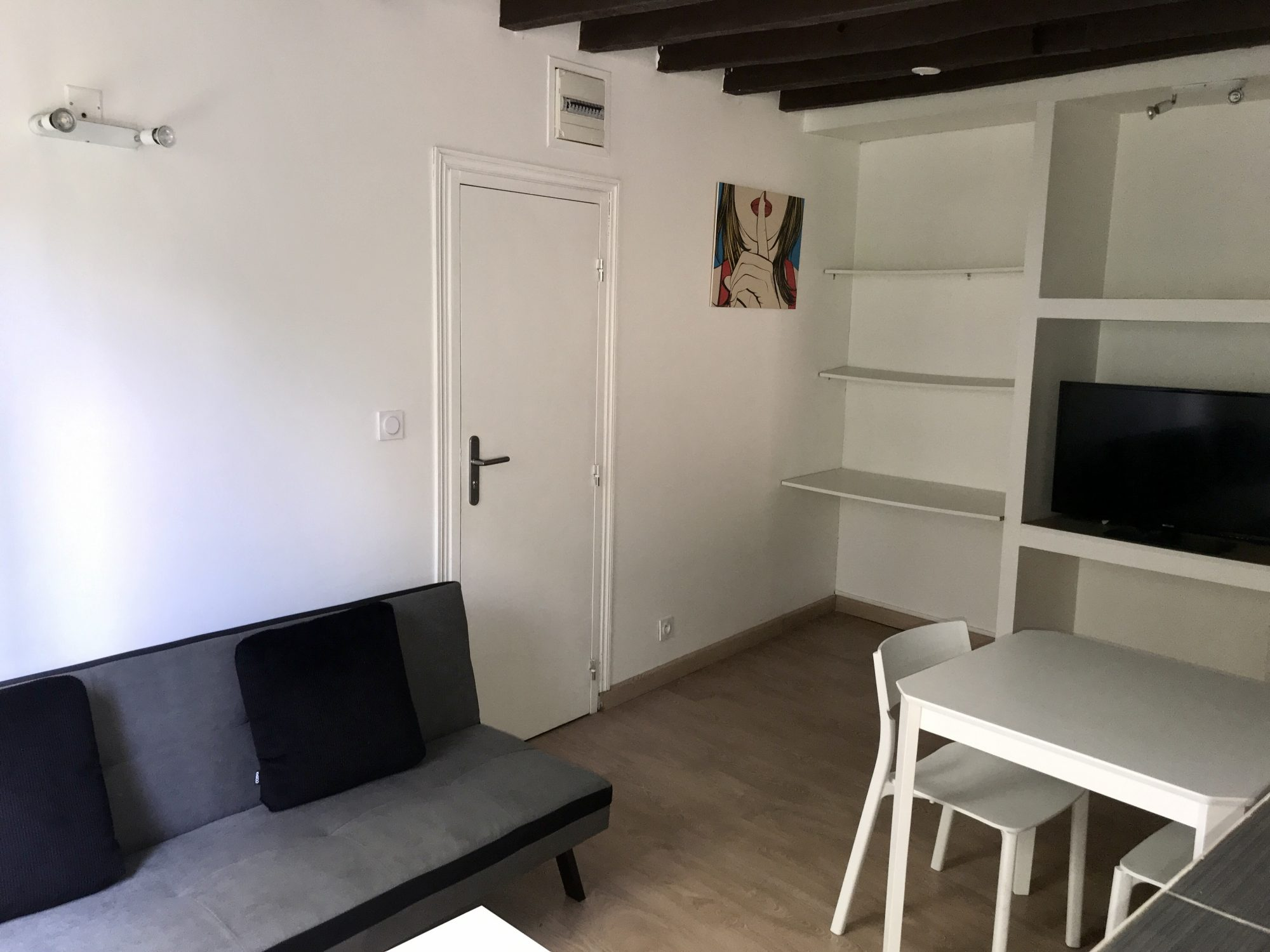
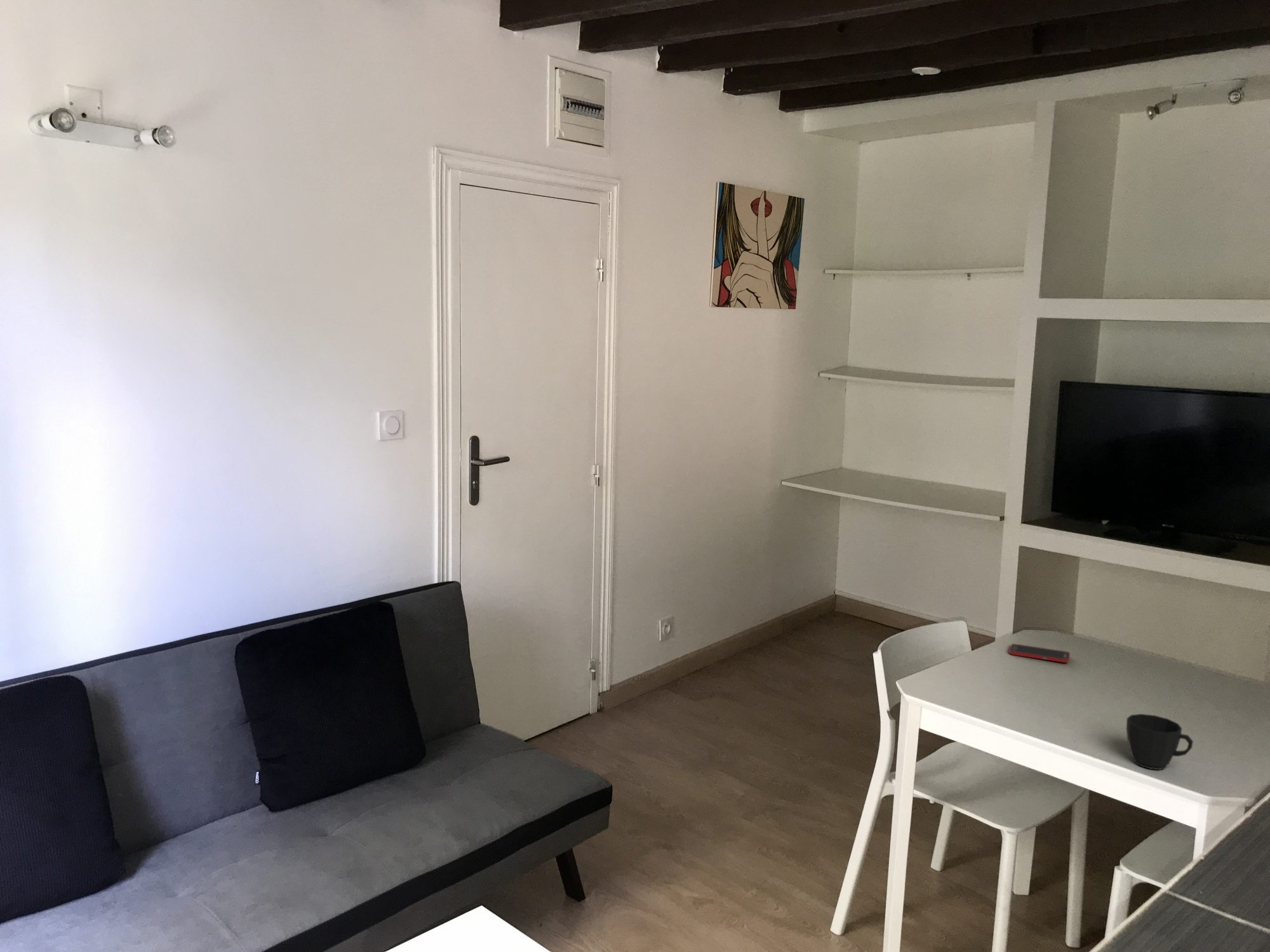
+ cup (1154, 744)
+ cell phone (1039, 653)
